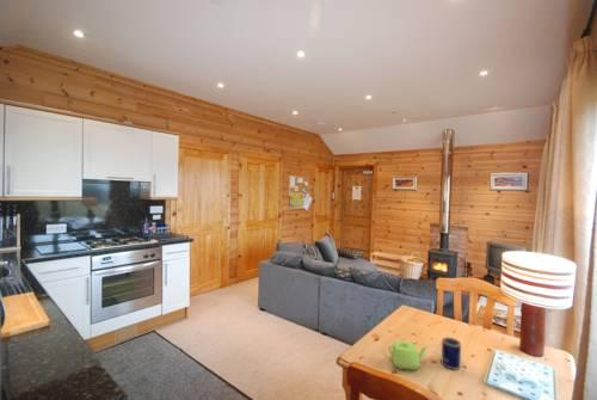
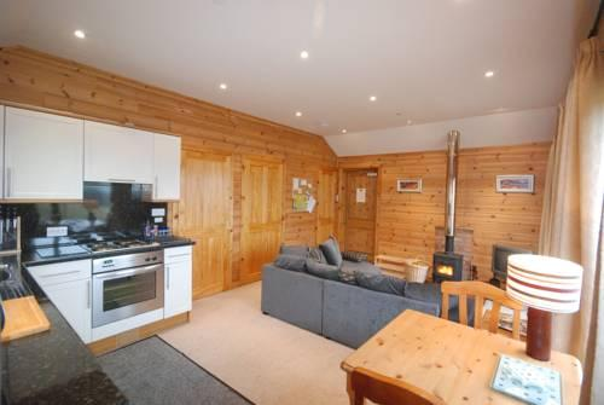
- teapot (407, 353)
- mug (448, 350)
